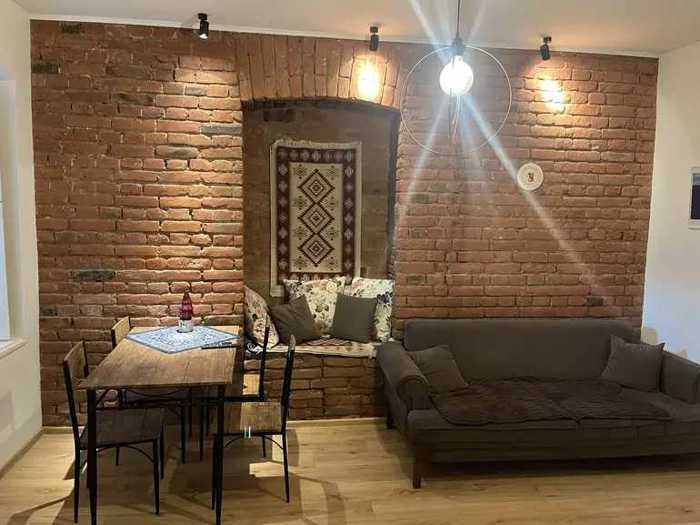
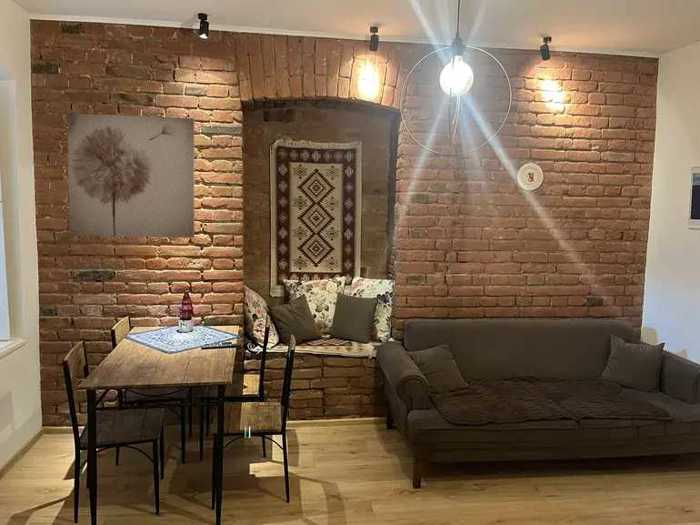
+ wall art (132, 176)
